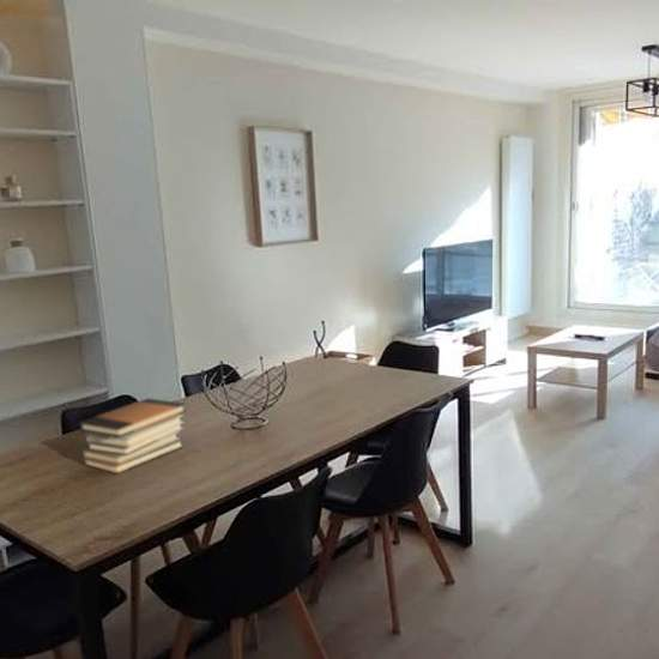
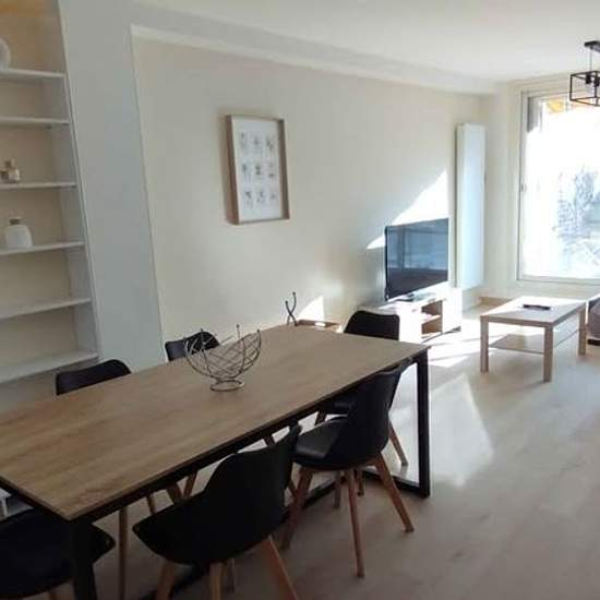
- book stack (135, 433)
